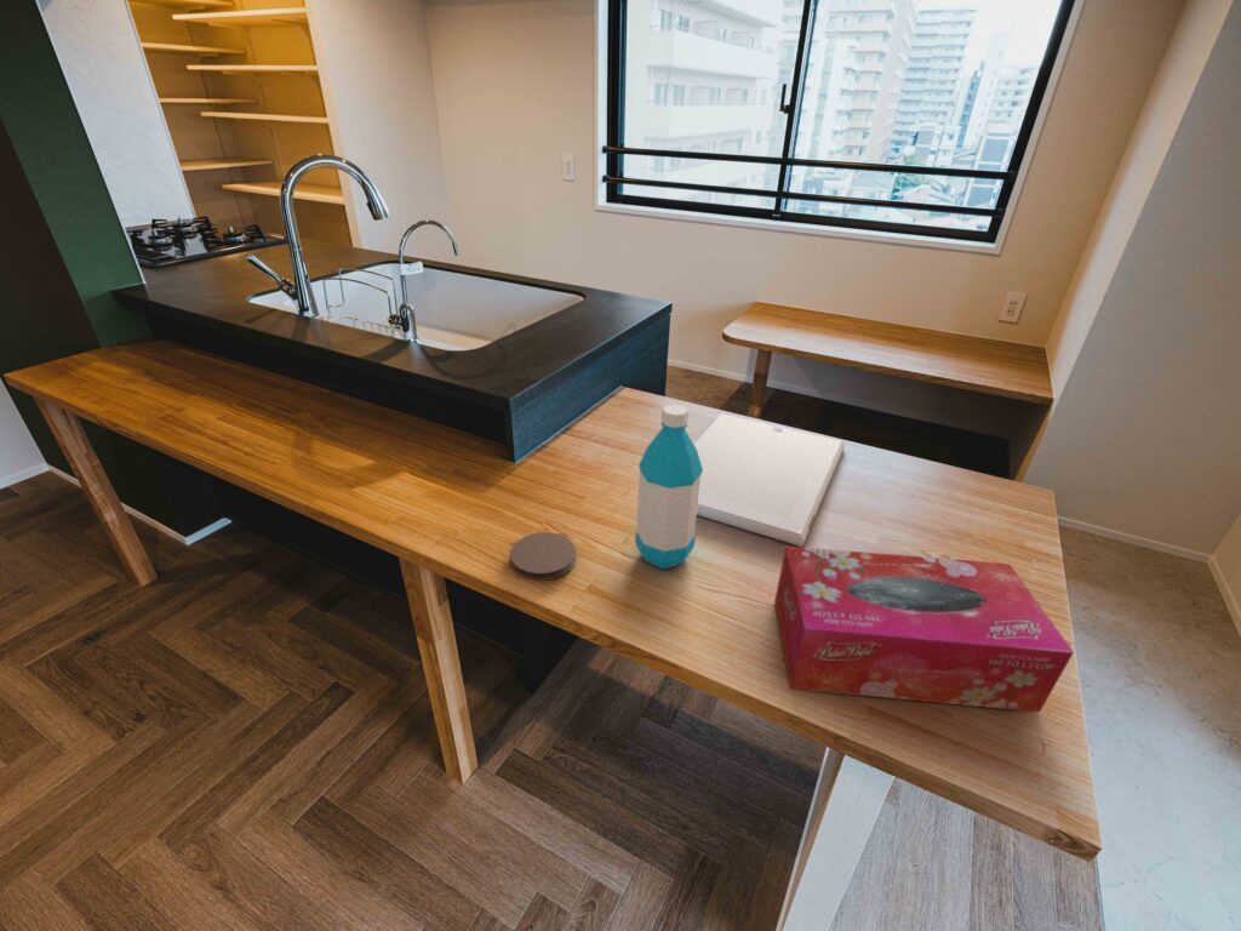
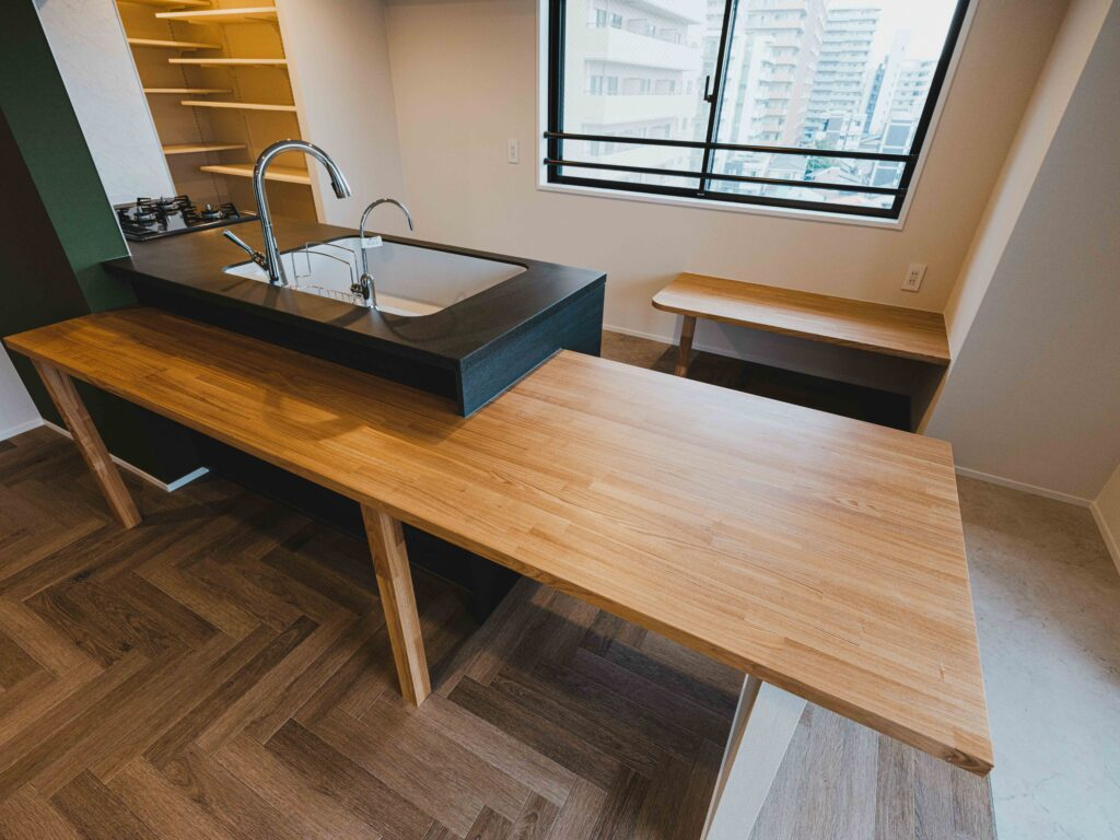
- tissue box (904, 623)
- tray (754, 468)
- coaster (543, 555)
- water bottle (669, 487)
